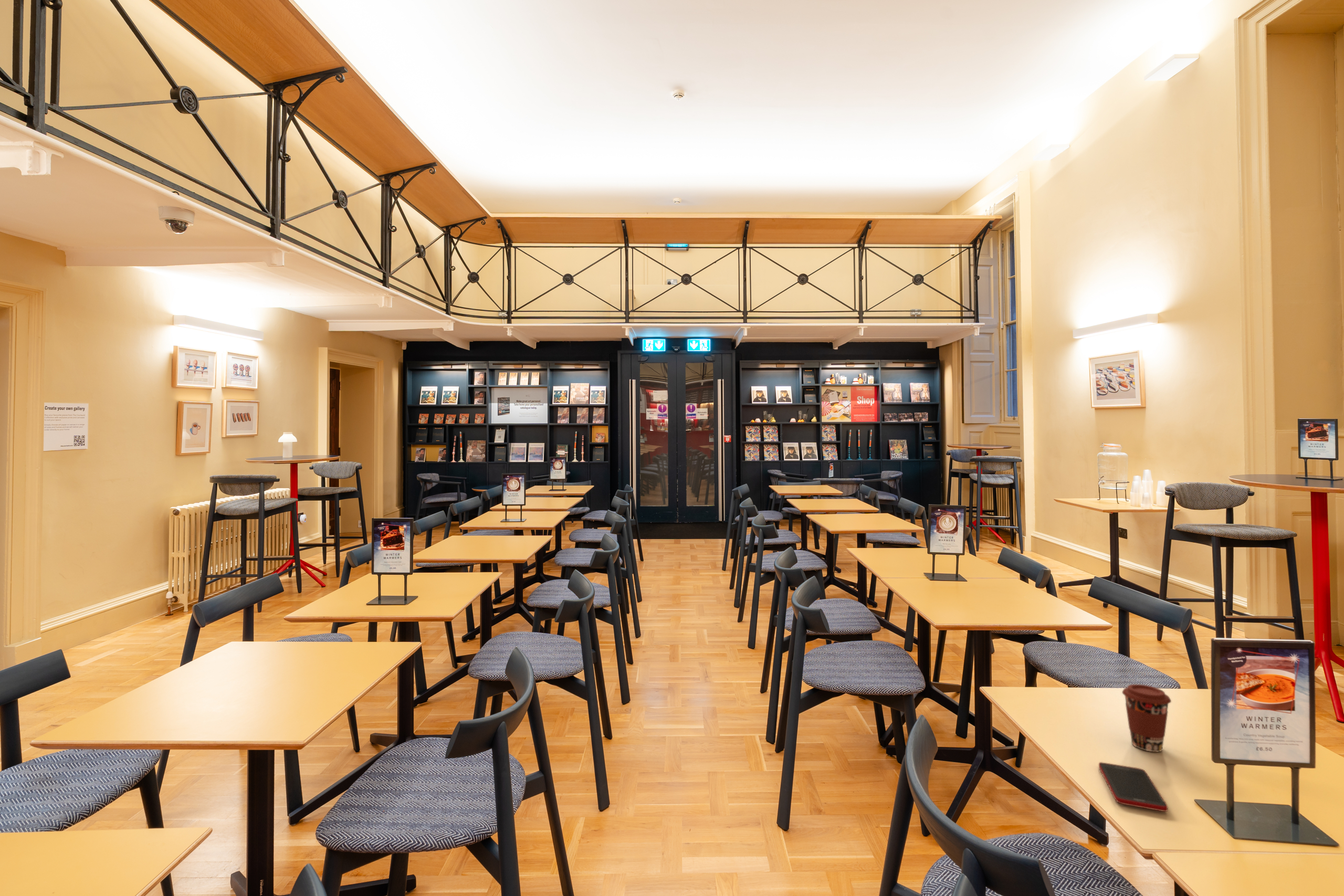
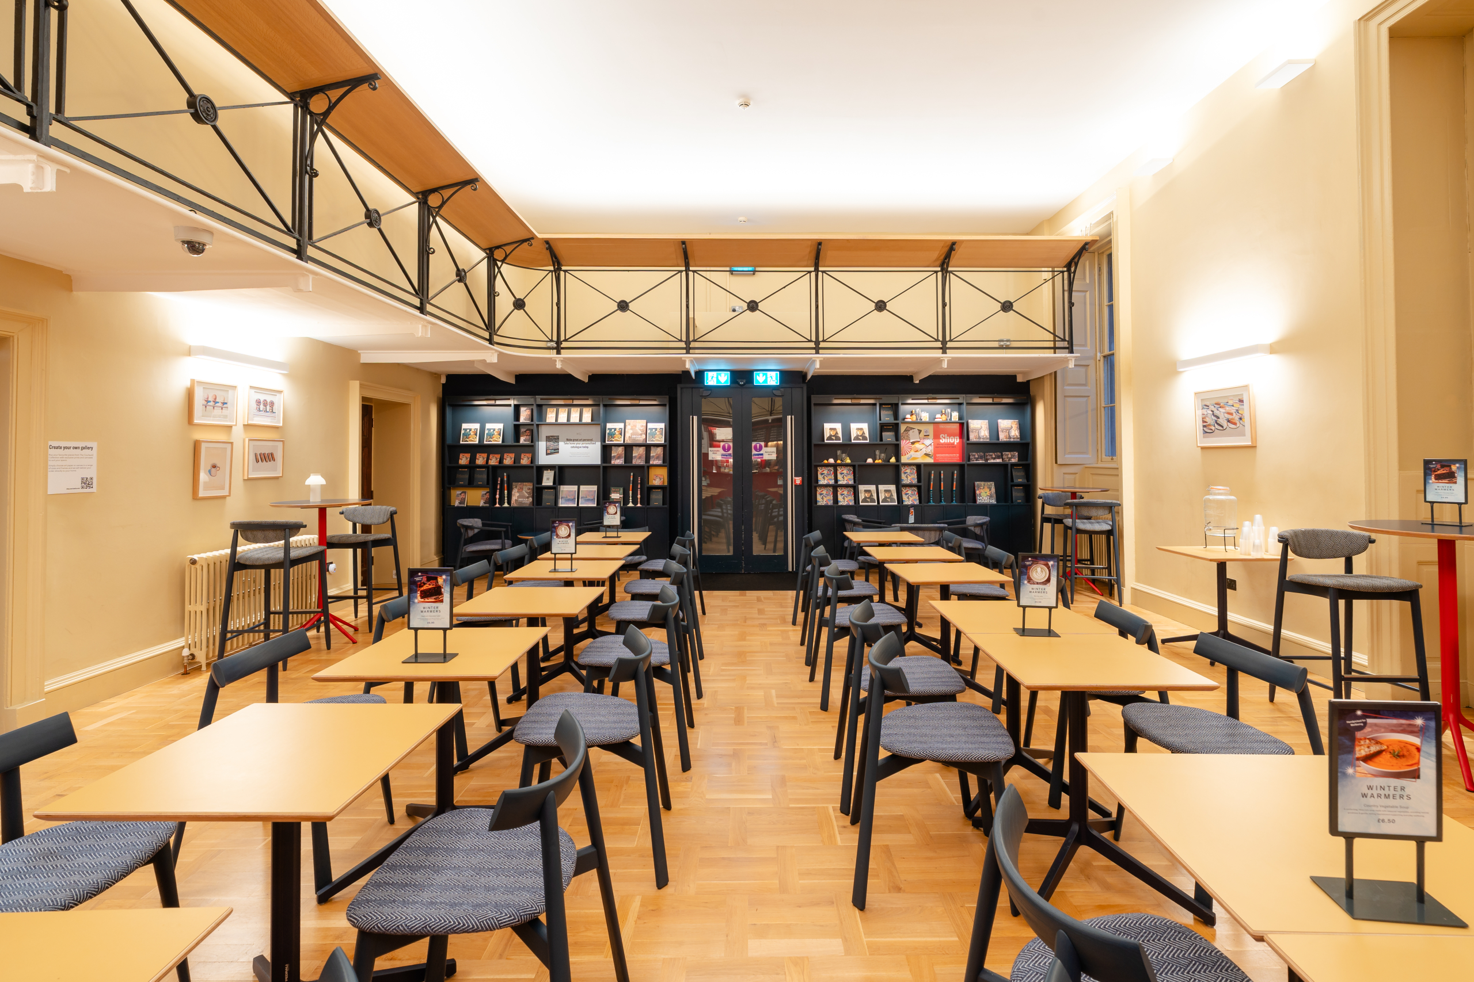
- coffee cup (1146, 718)
- cell phone (1131, 785)
